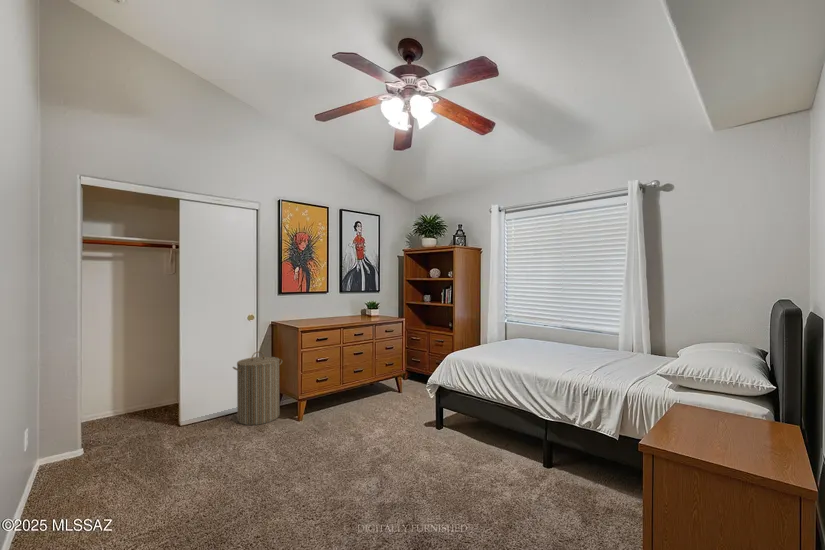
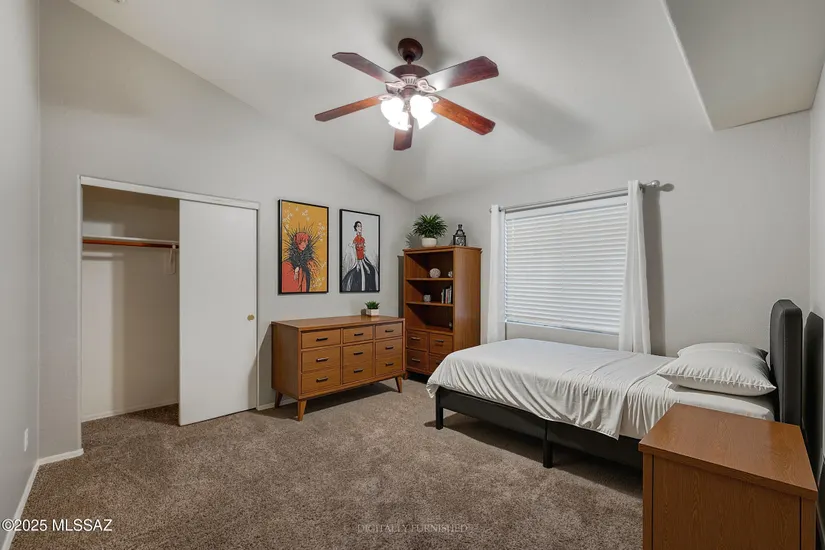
- laundry hamper (258, 384)
